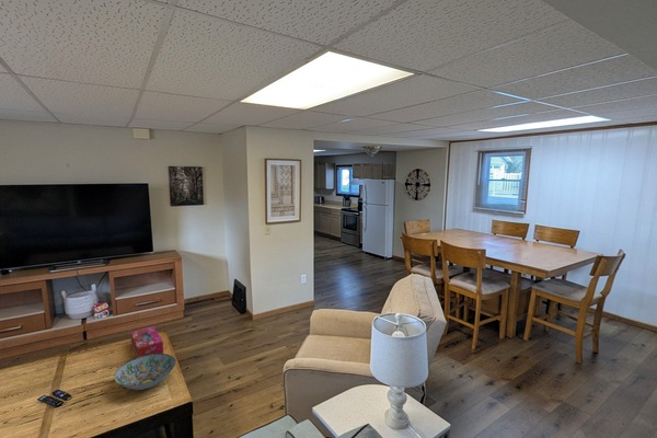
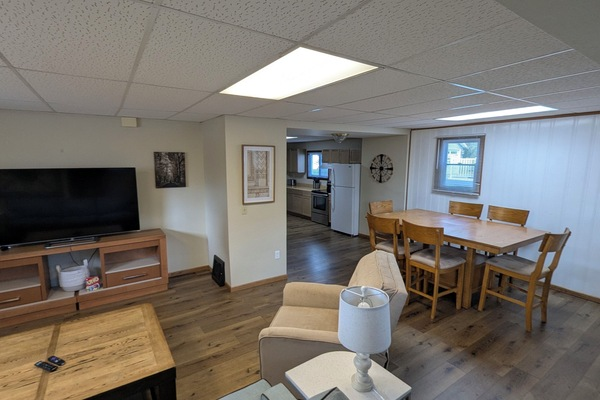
- decorative bowl (147, 376)
- tissue box (147, 343)
